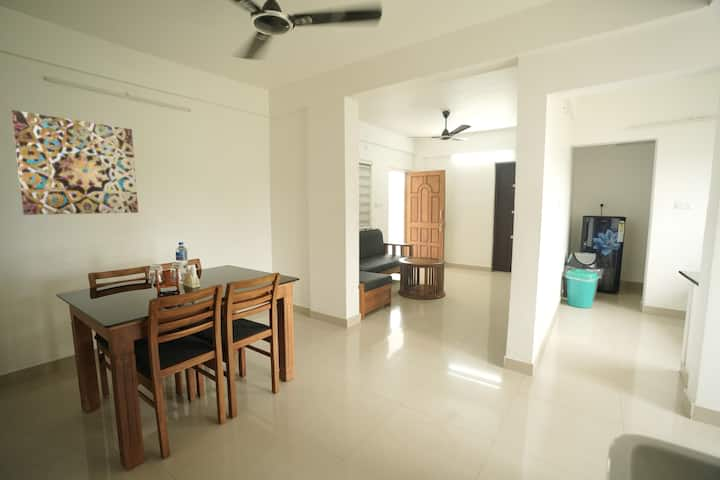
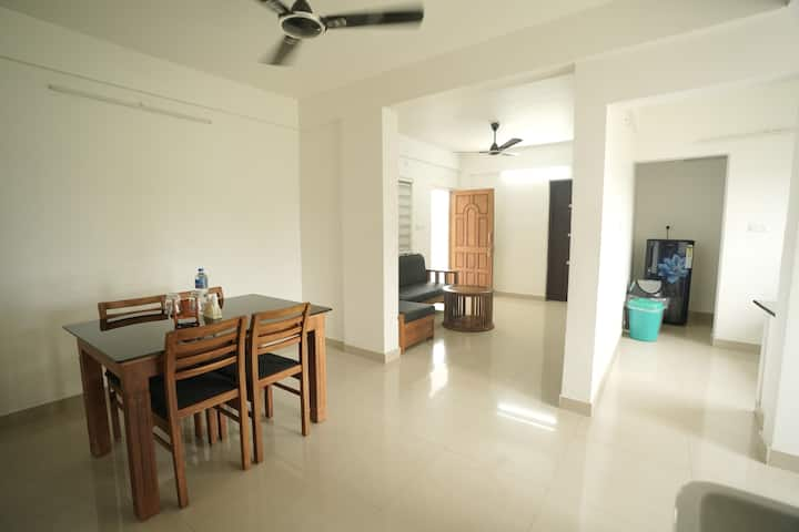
- wall art (82, 167)
